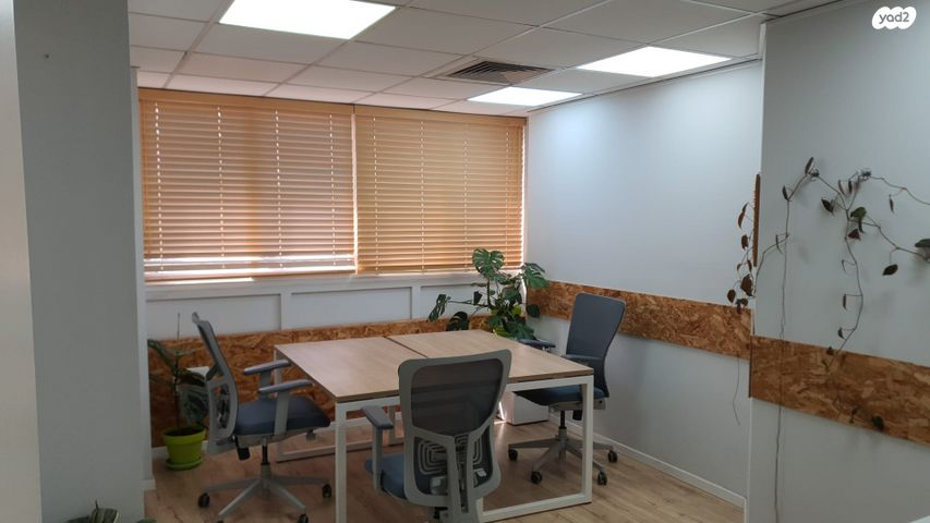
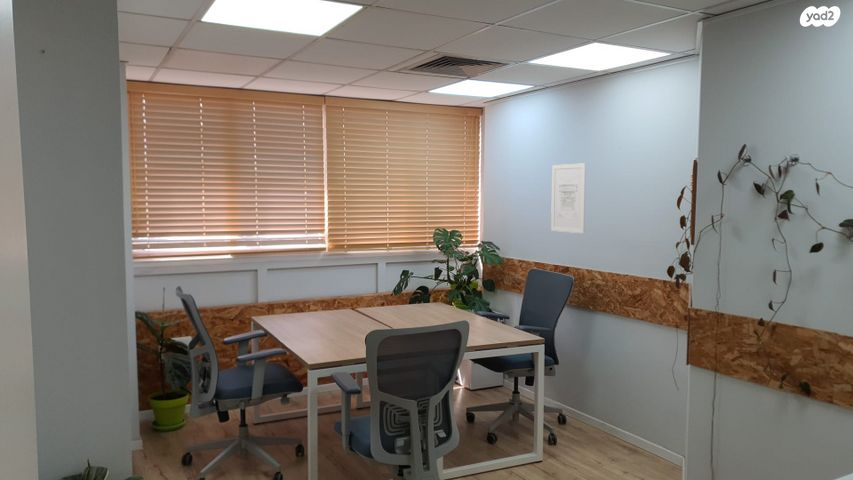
+ wall art (567, 198)
